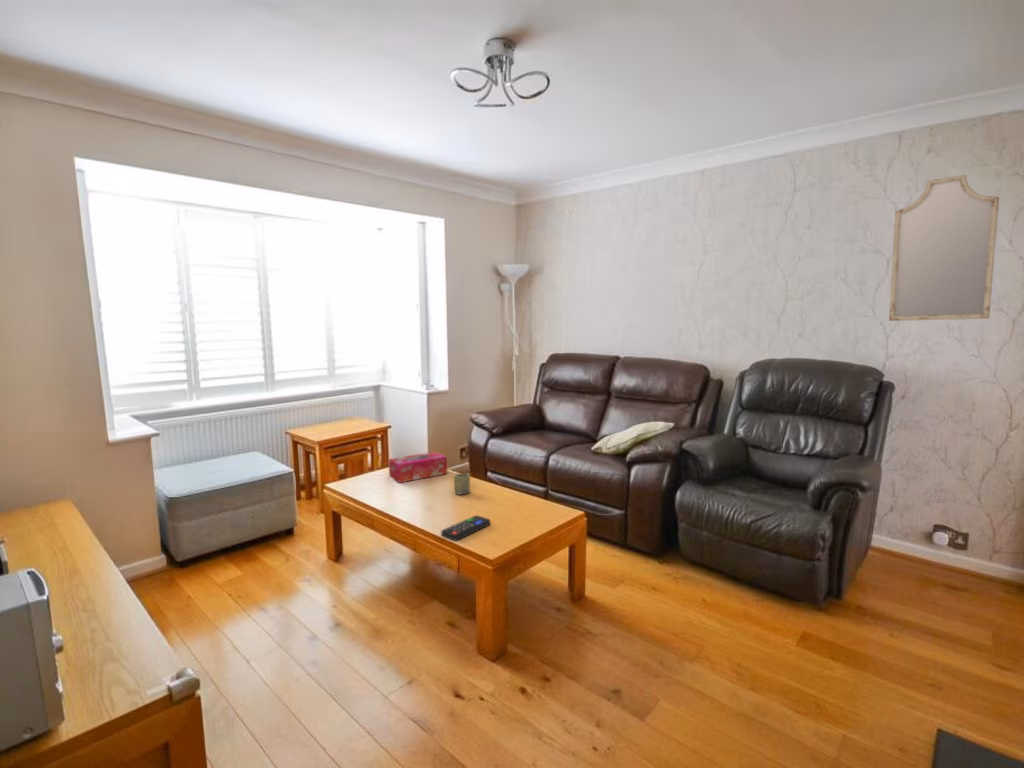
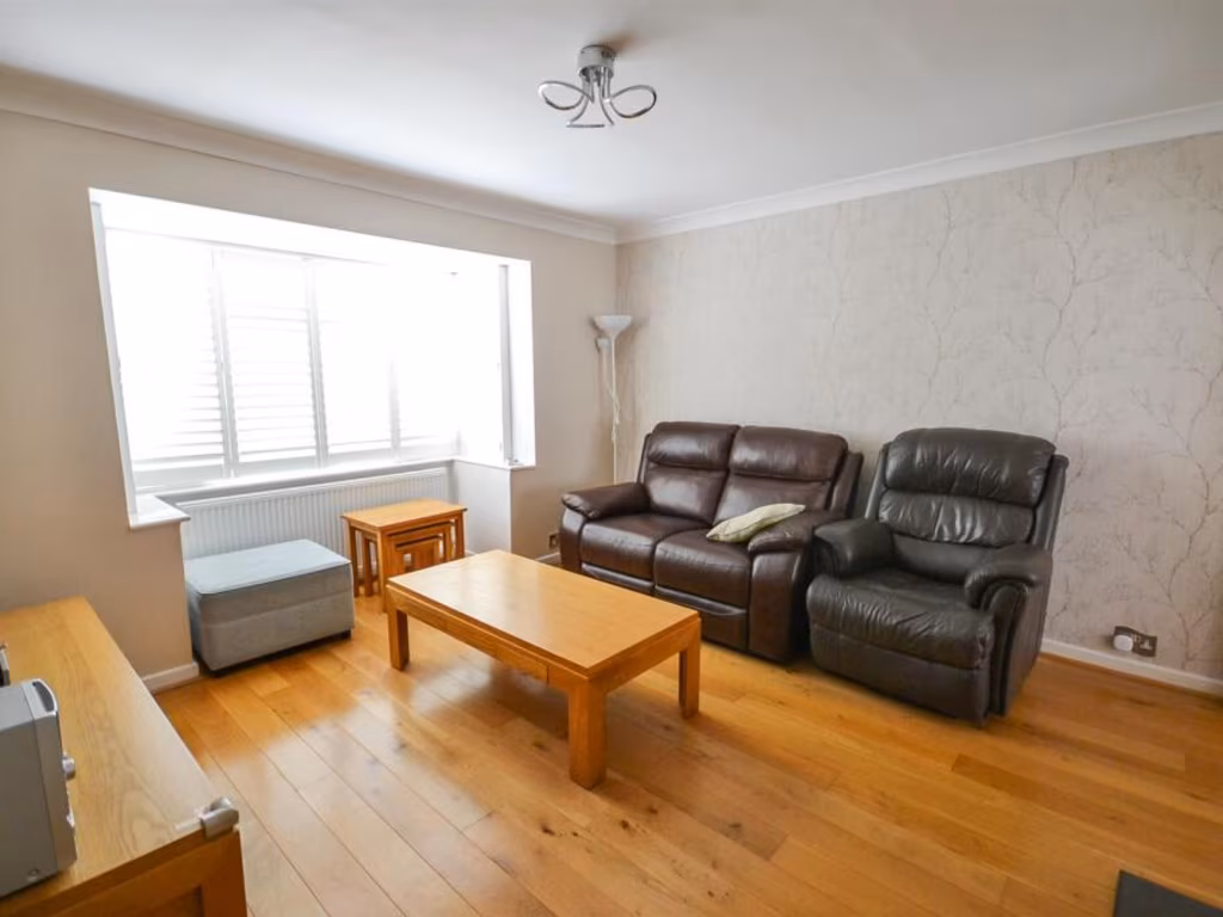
- home mirror (941, 249)
- remote control (466, 527)
- cup (462, 483)
- tissue box (418, 466)
